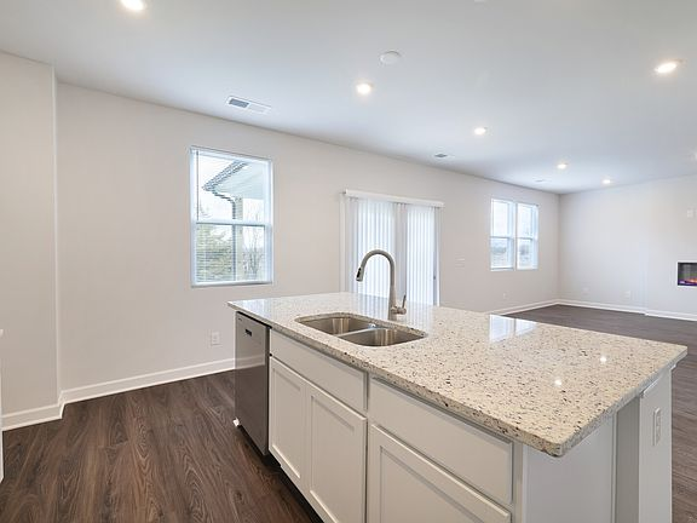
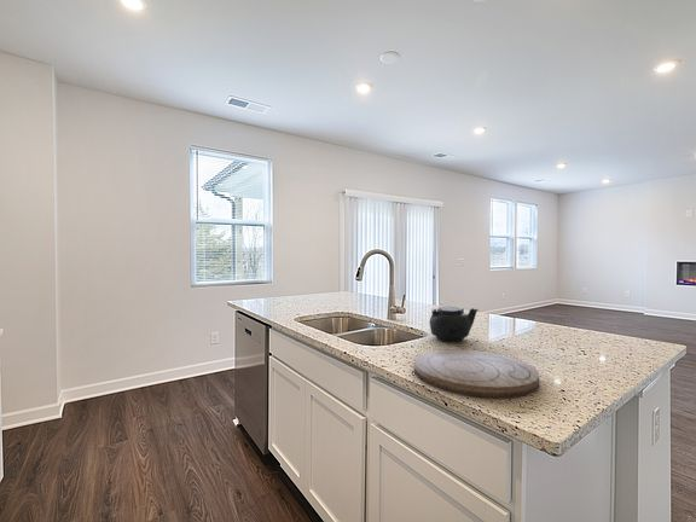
+ teapot (453, 323)
+ cutting board (472, 369)
